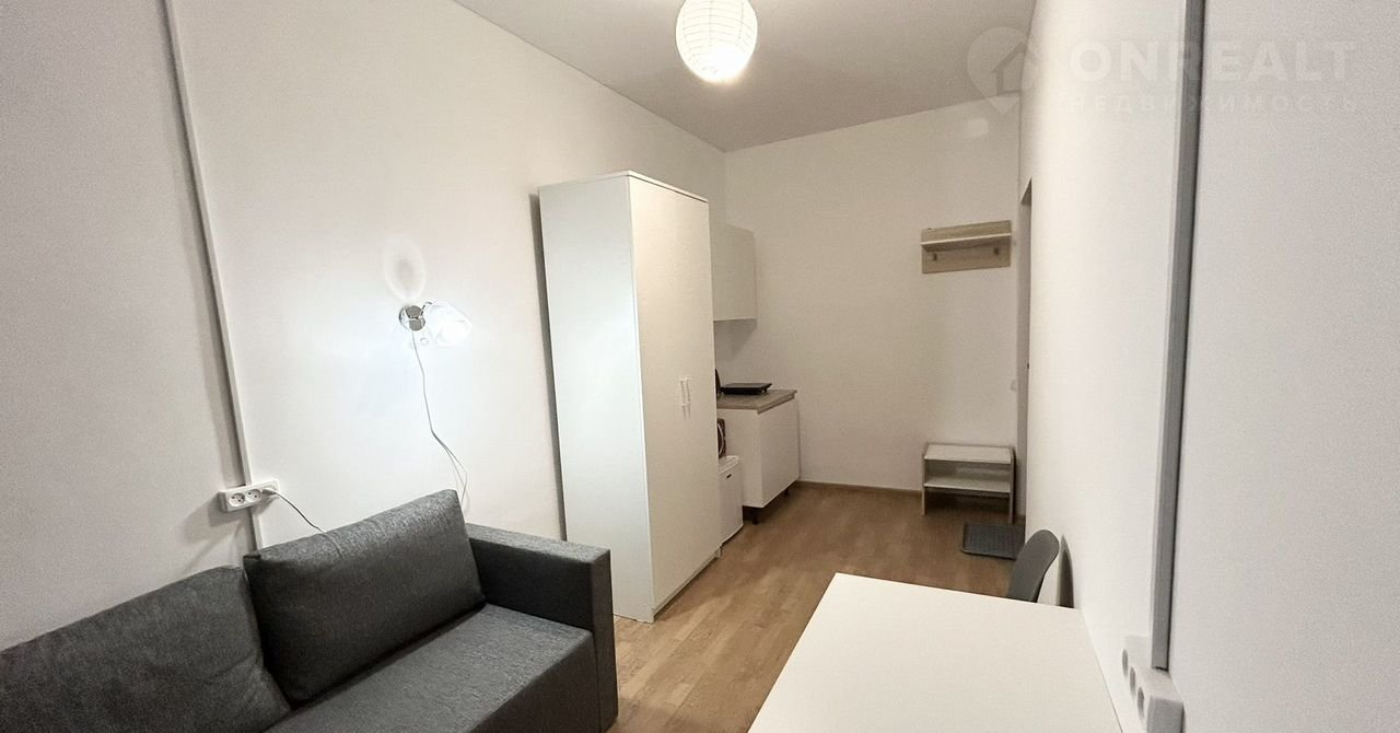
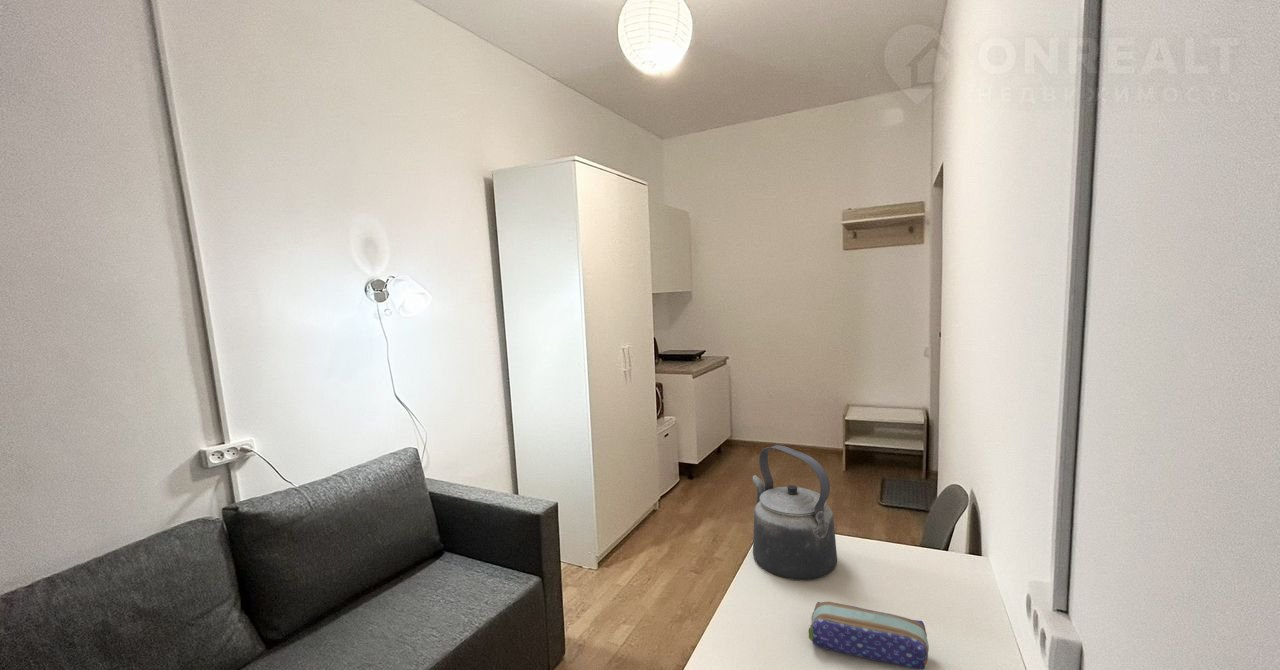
+ kettle (787, 502)
+ pencil case (866, 632)
